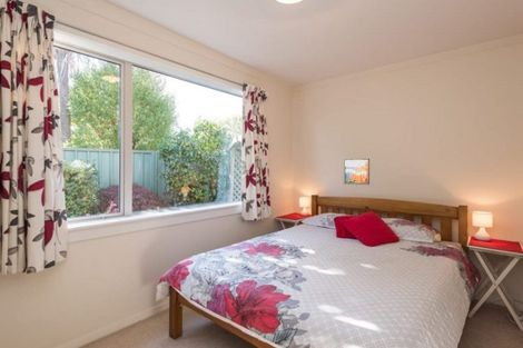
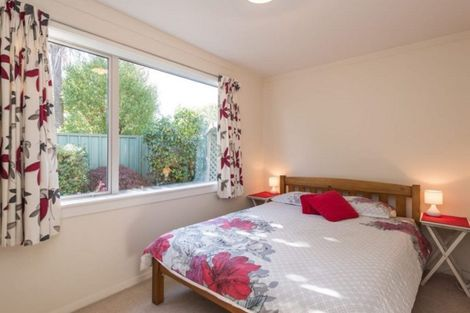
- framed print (356, 171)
